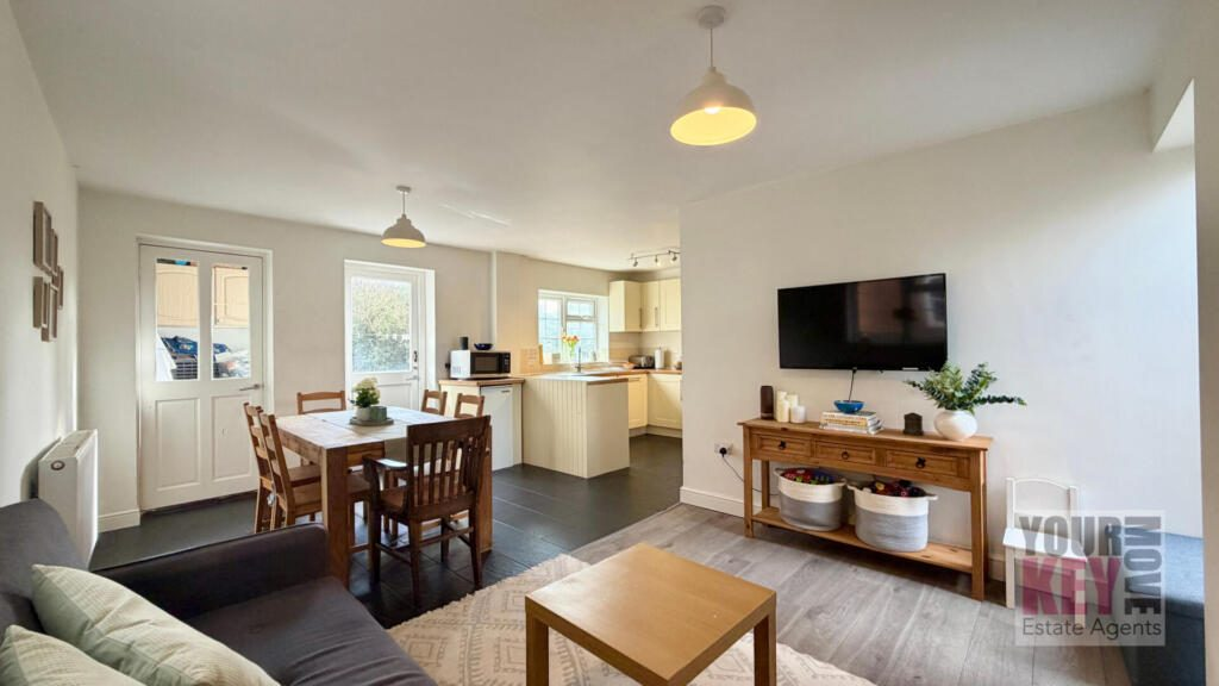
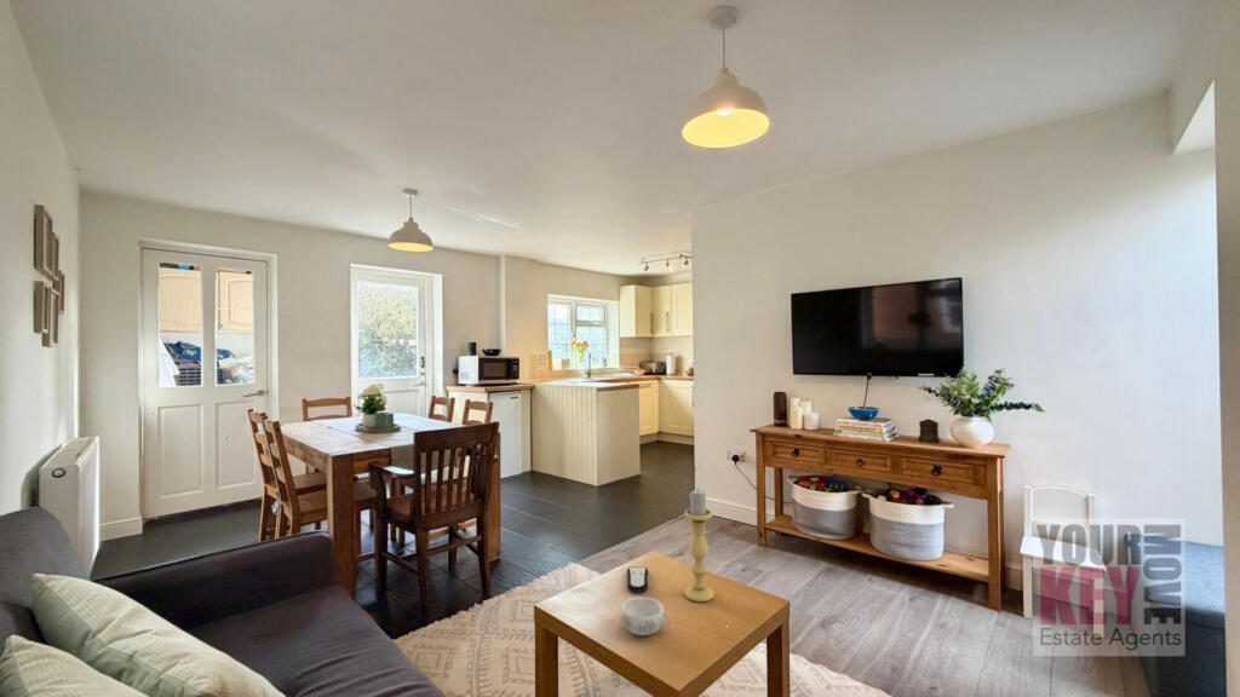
+ candle holder (699, 541)
+ remote control (637, 578)
+ decorative bowl (645, 617)
